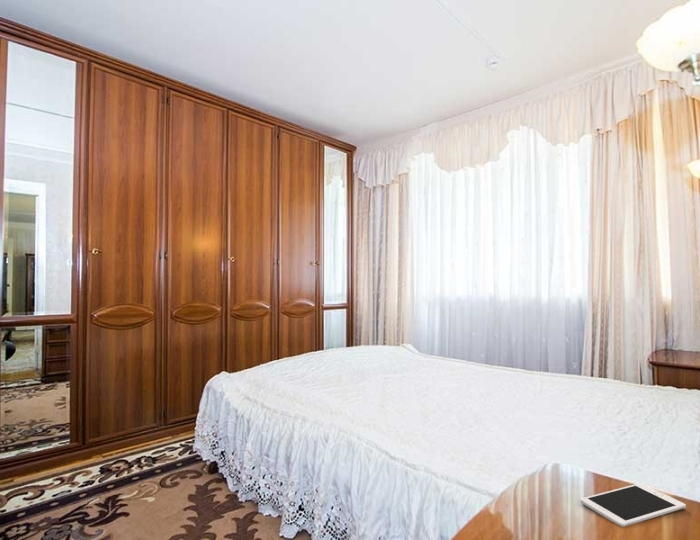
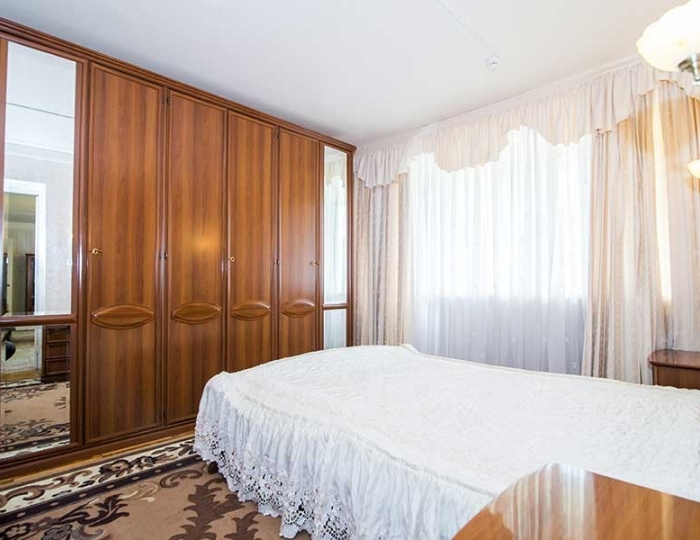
- cell phone (632, 503)
